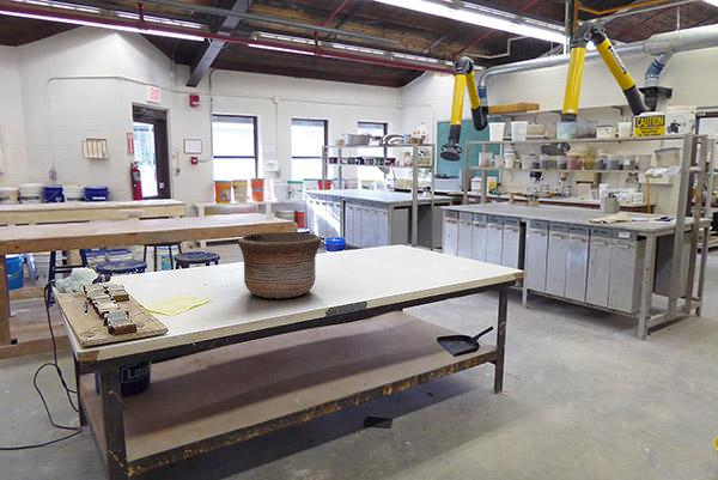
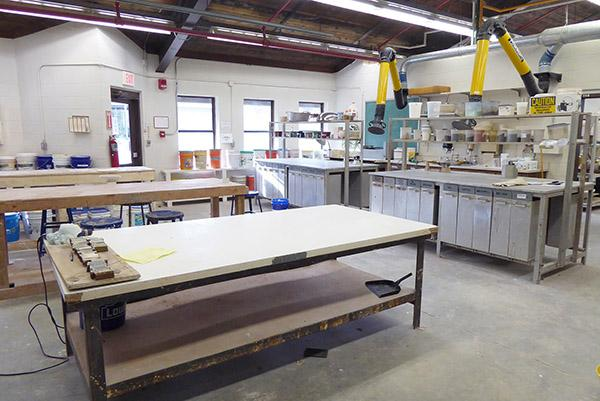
- ceramic pot (280, 265)
